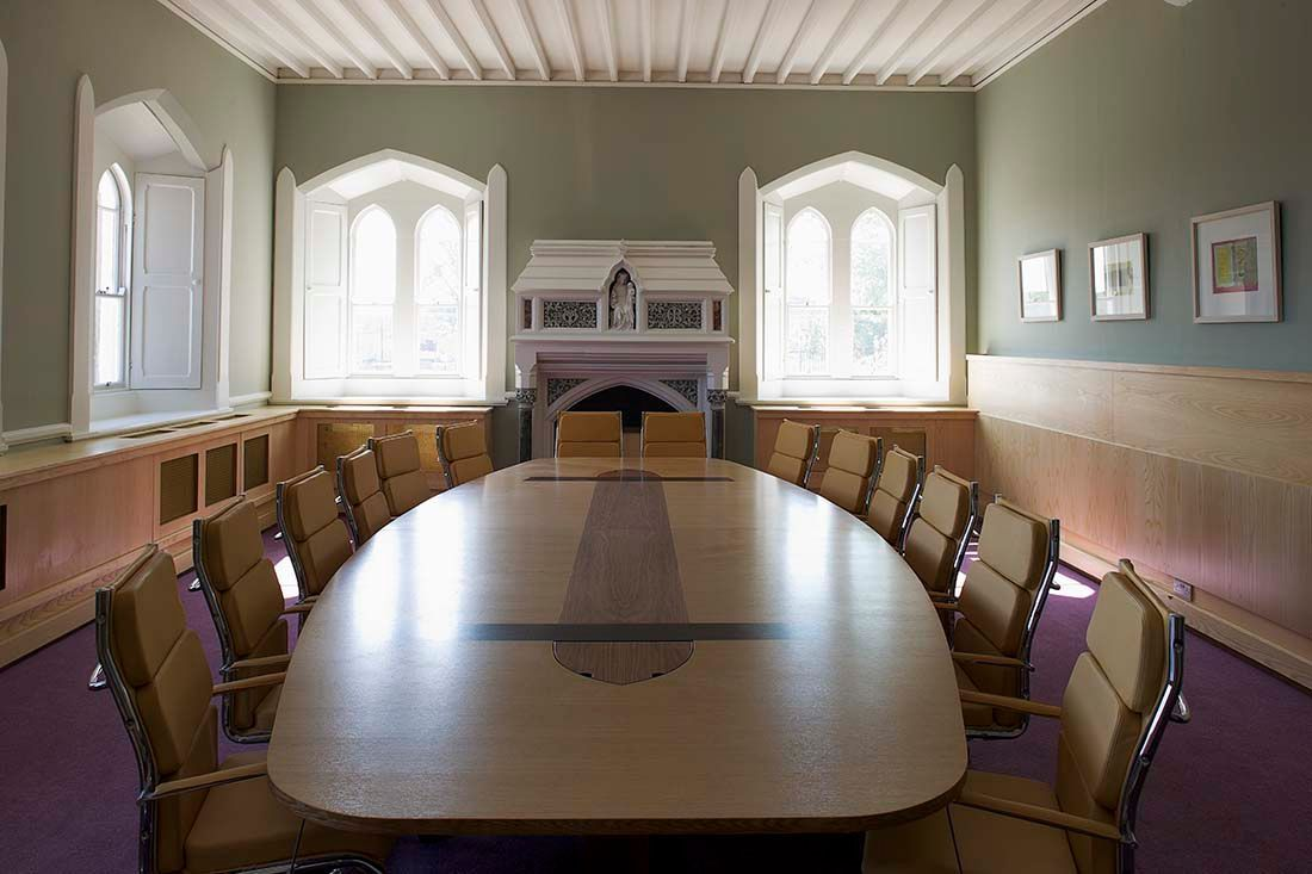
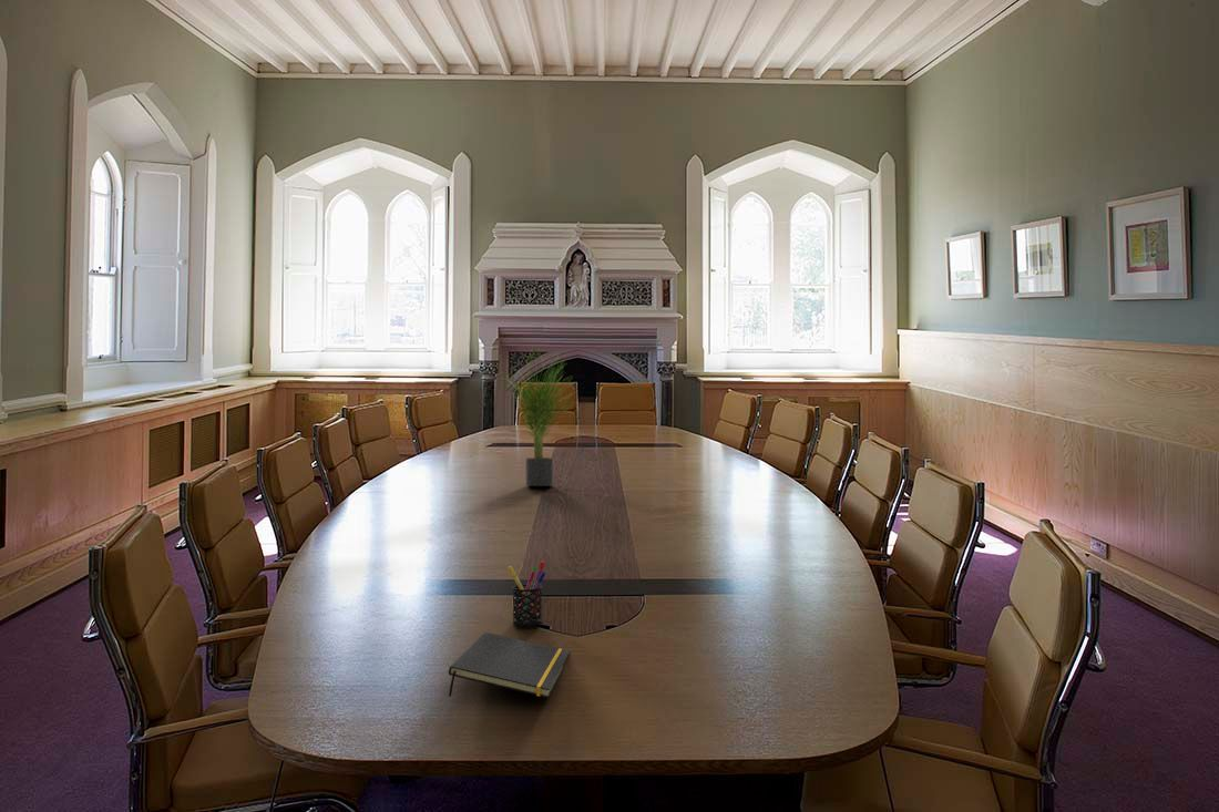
+ notepad (513, 661)
+ potted plant (539, 417)
+ pen holder (530, 590)
